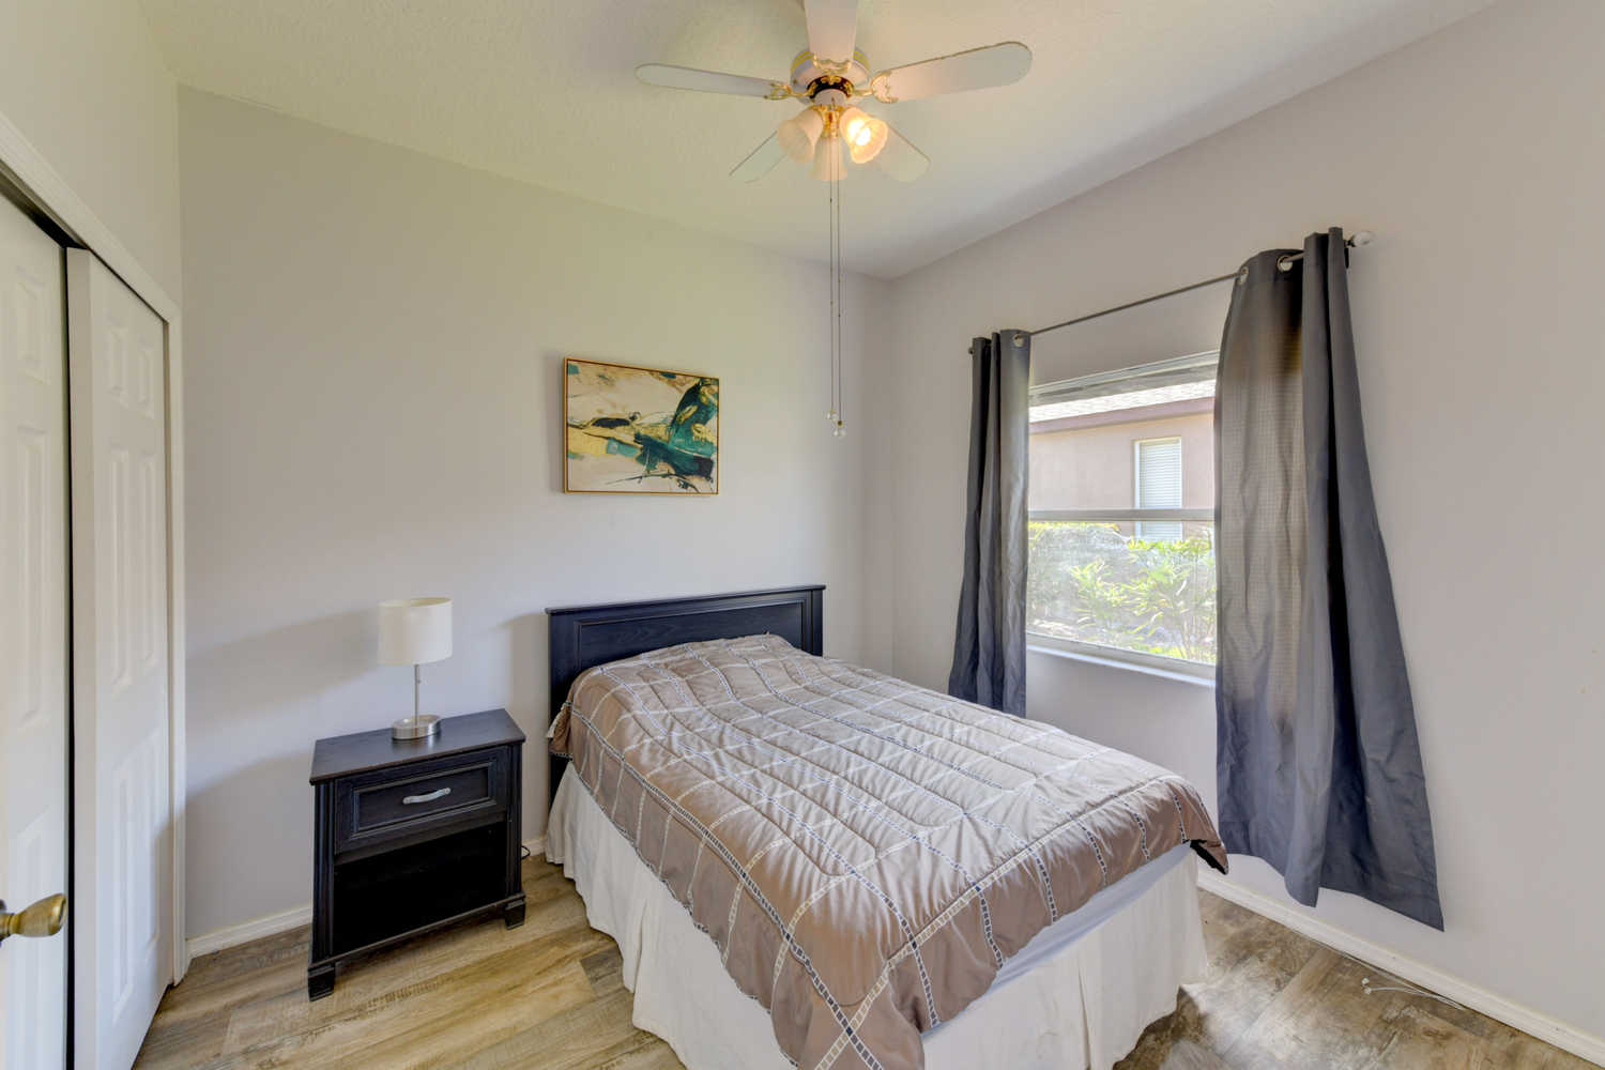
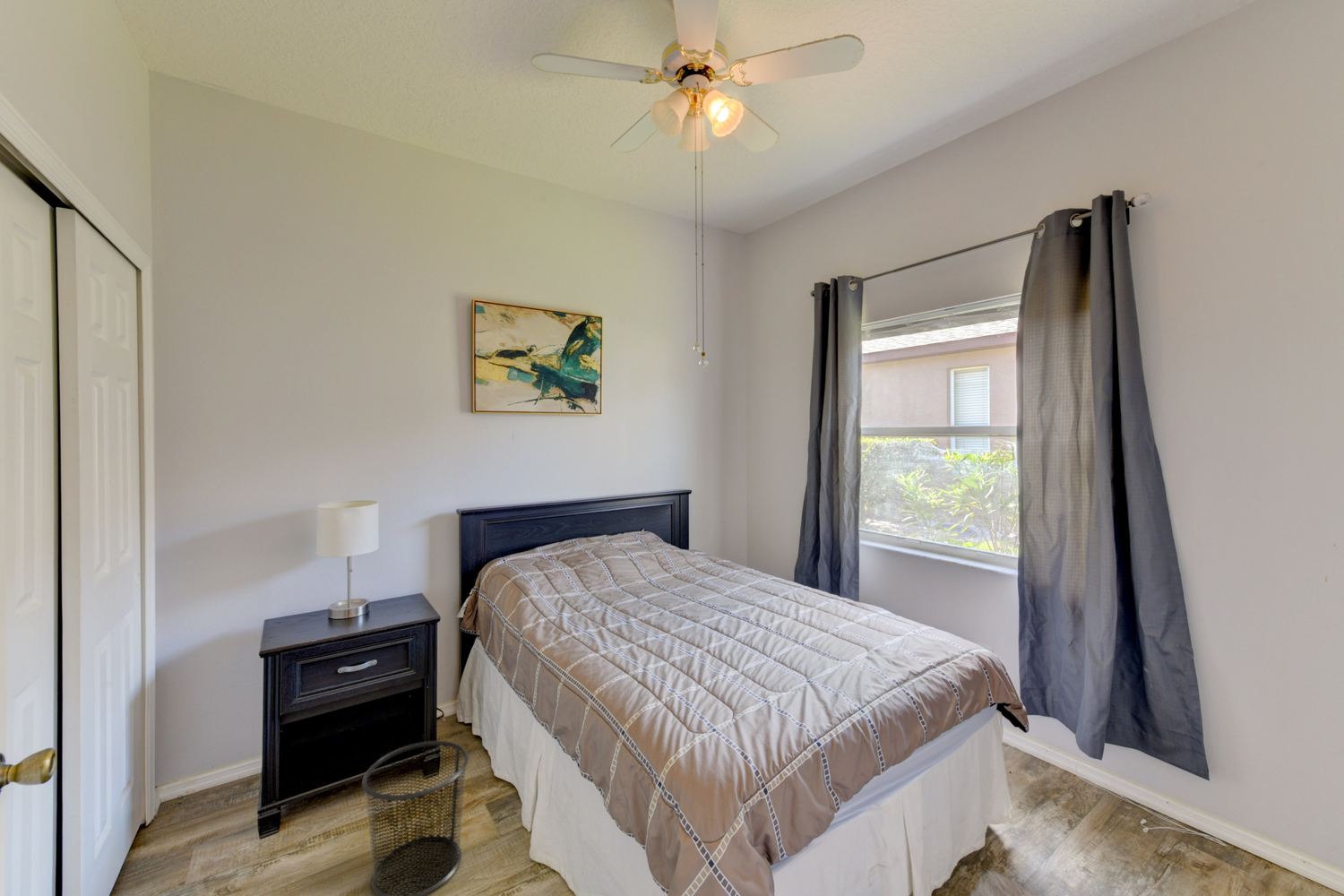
+ waste bin (418, 817)
